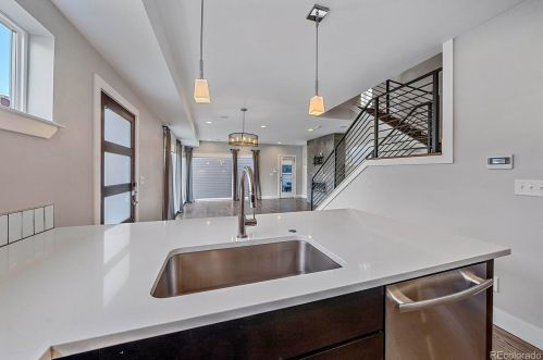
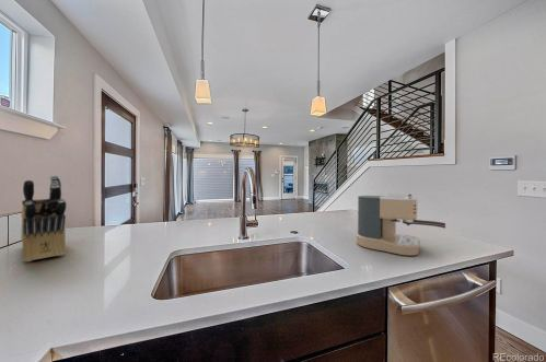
+ knife block (43, 214)
+ coffee maker (396, 220)
